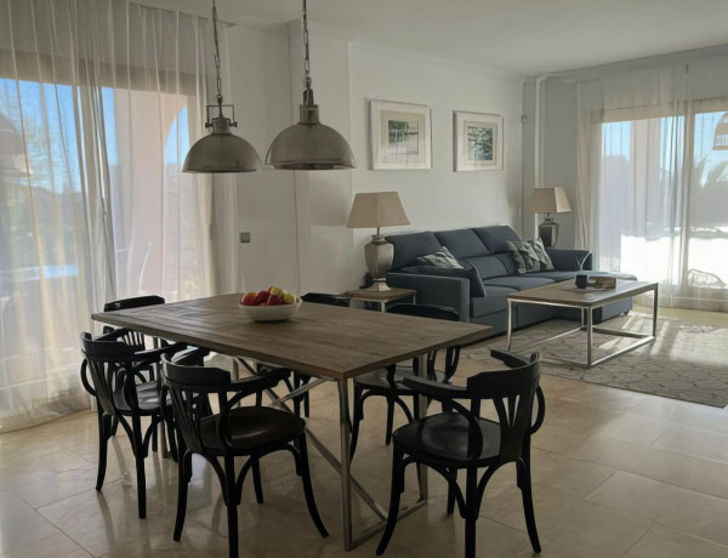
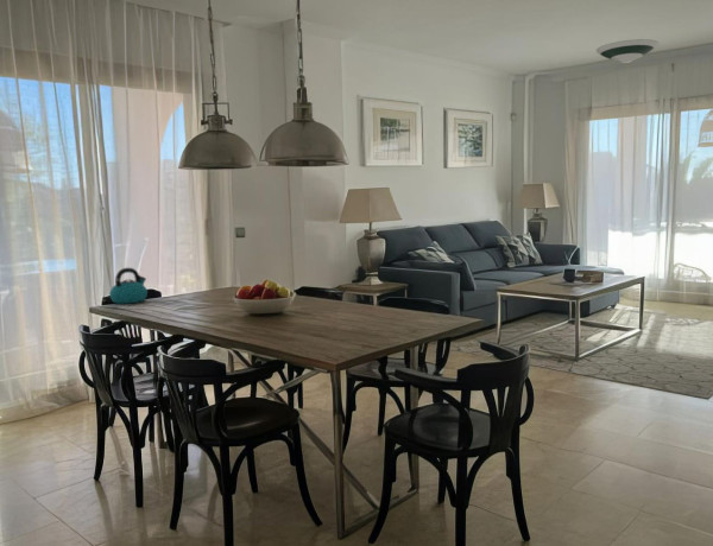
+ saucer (626, 53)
+ kettle (130, 284)
